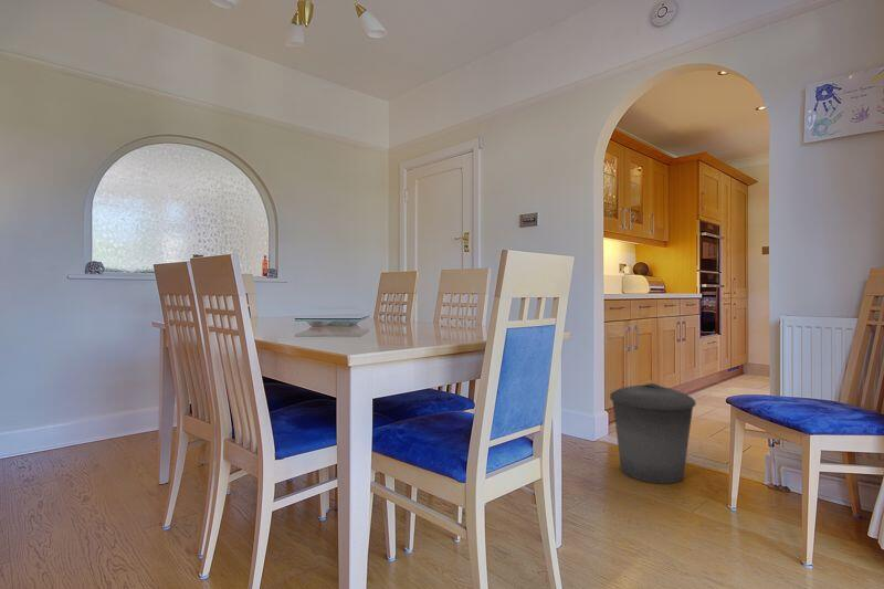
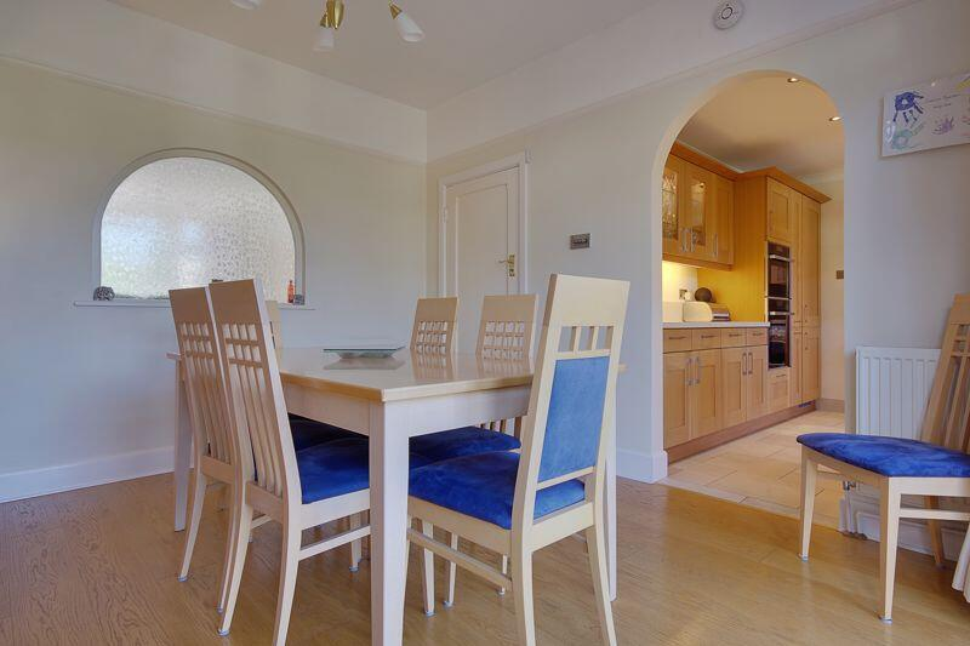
- trash can (651, 428)
